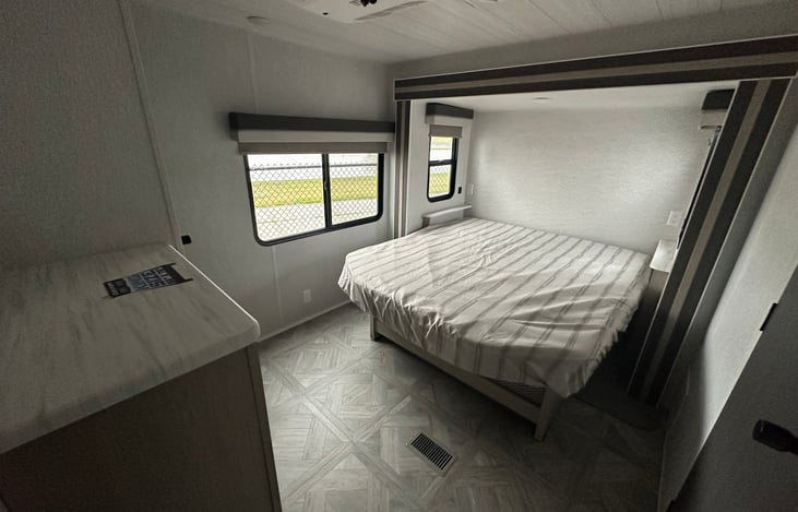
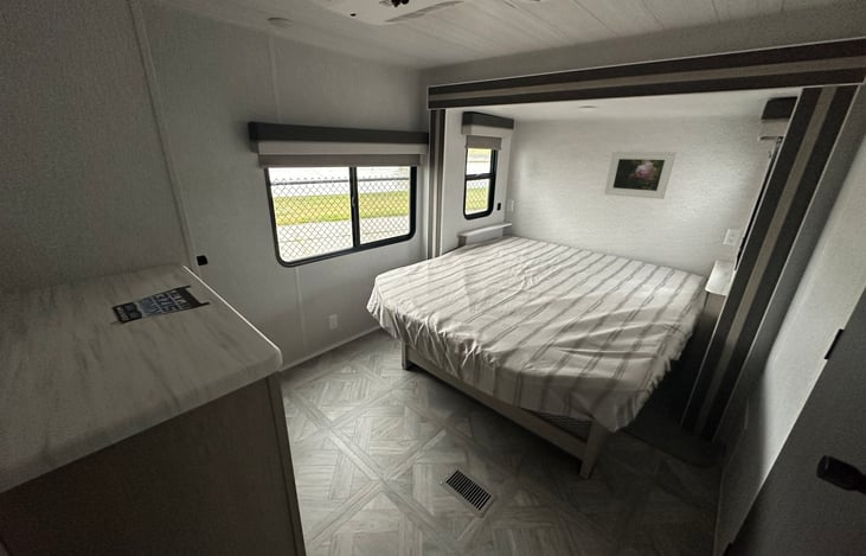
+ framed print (637, 174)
